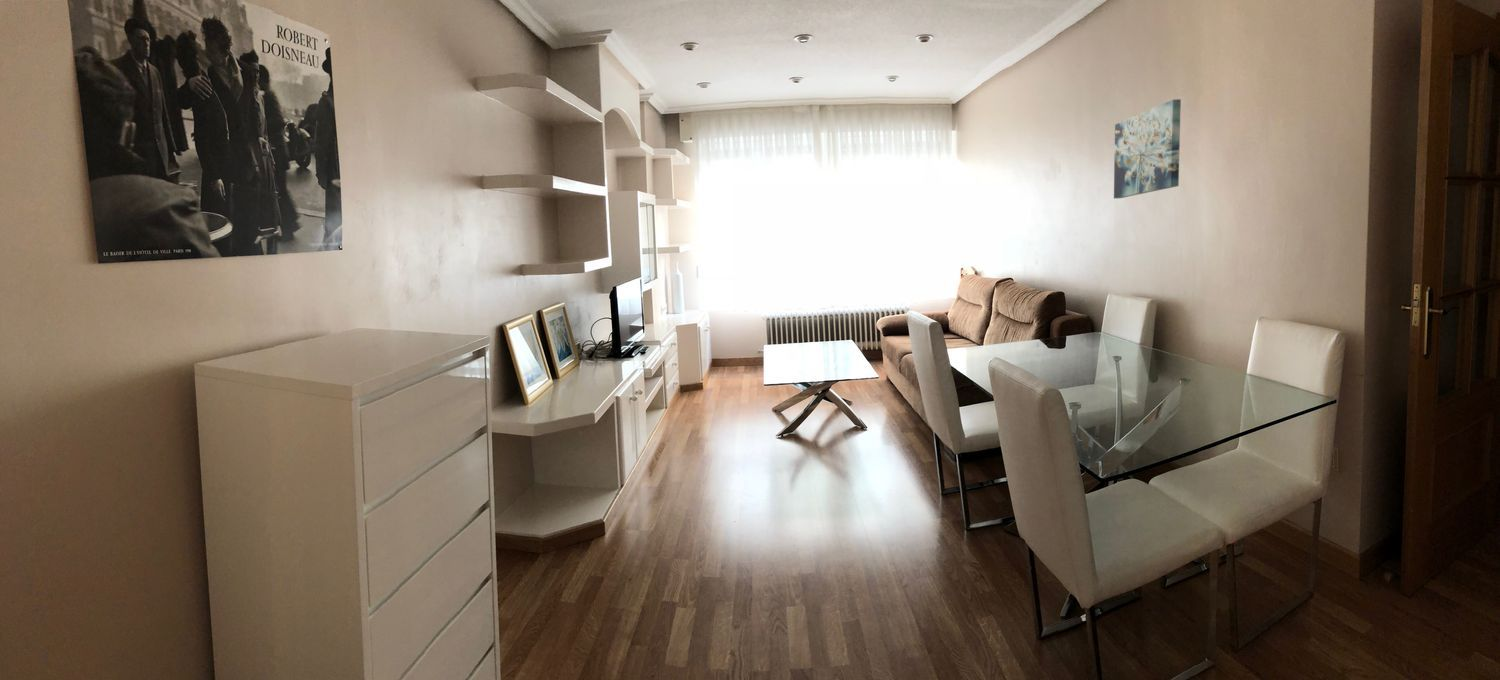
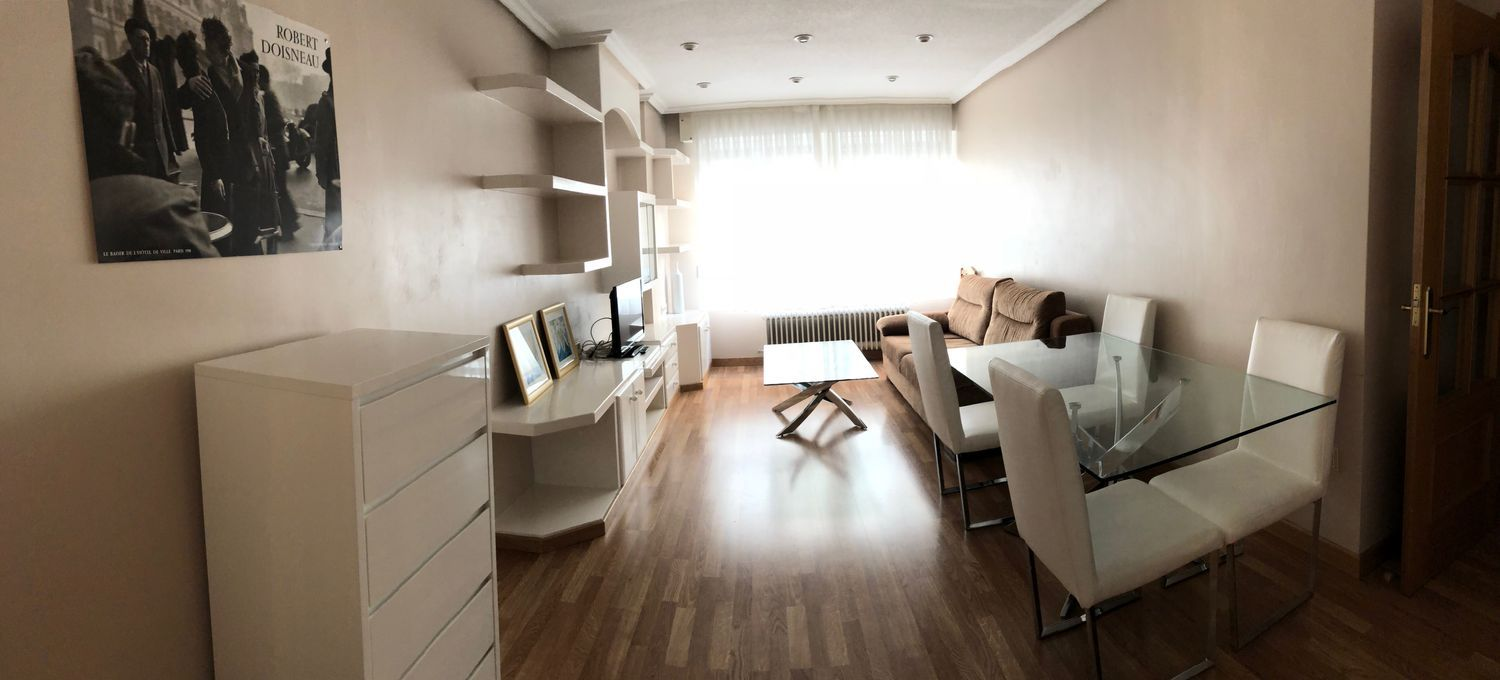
- wall art (1144, 153)
